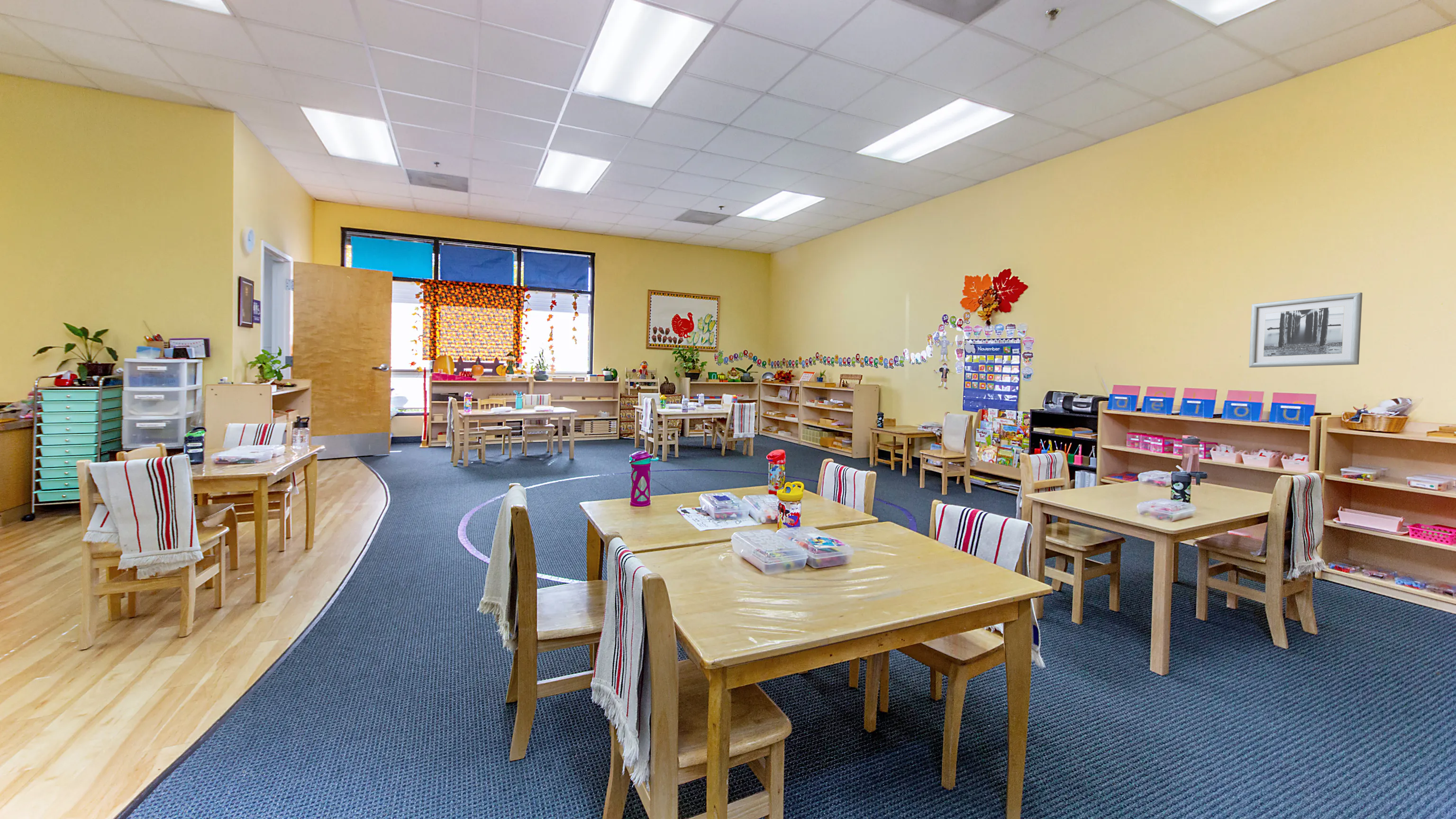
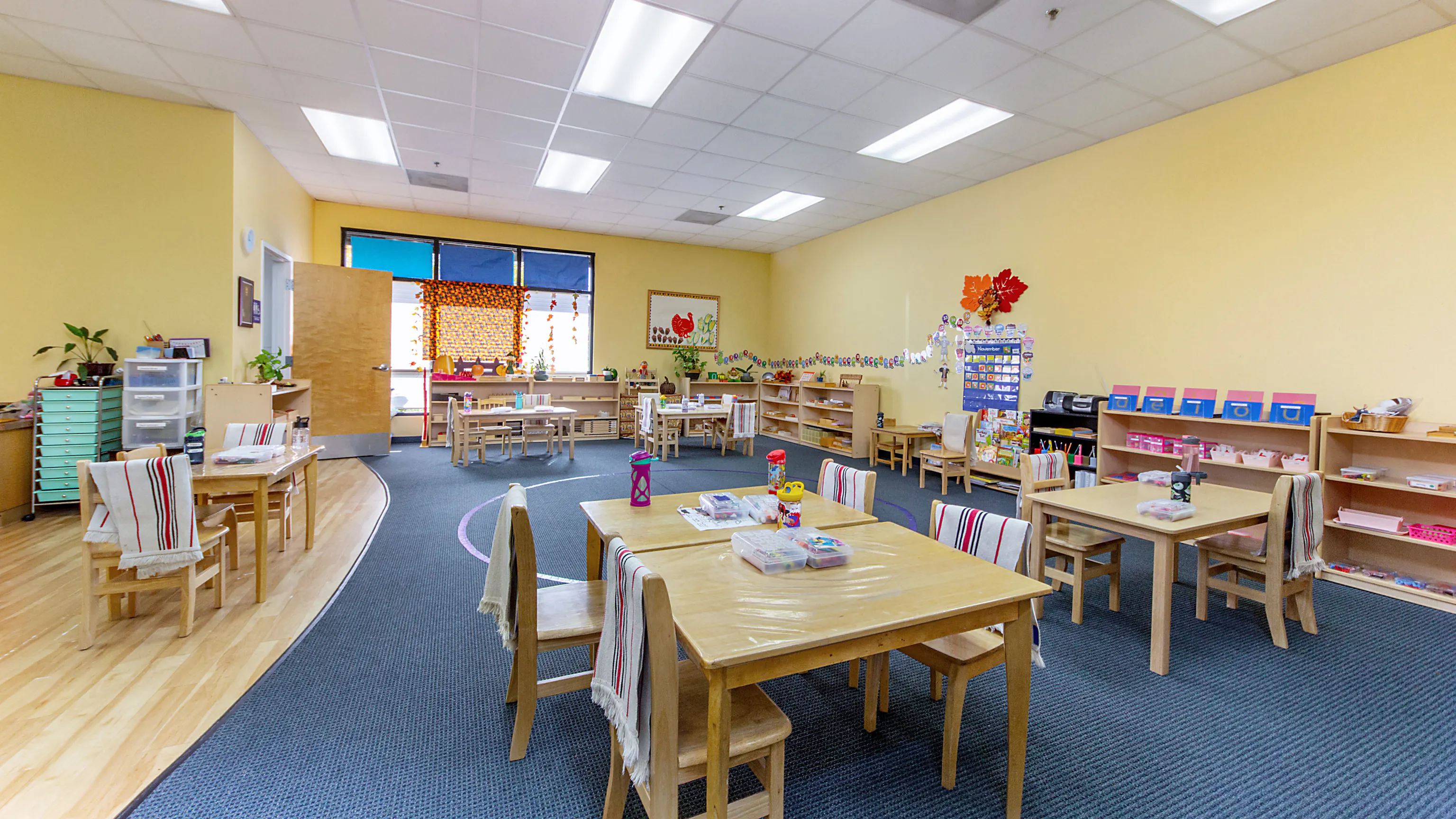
- wall art (1302, 332)
